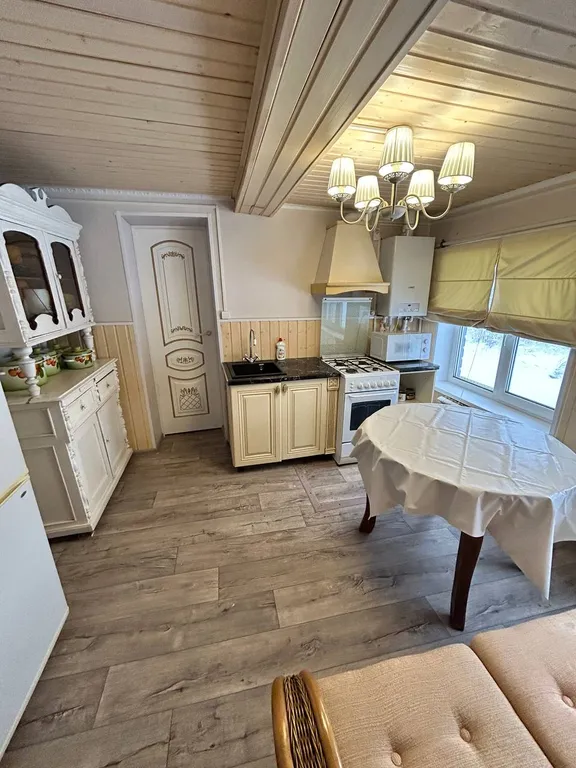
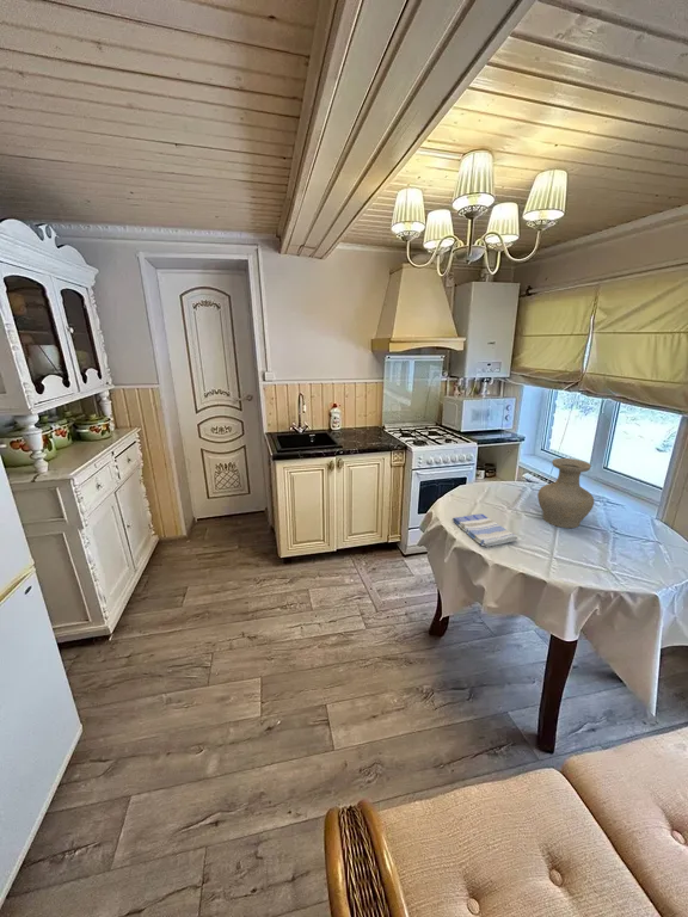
+ dish towel (483, 528)
+ vase (565, 492)
